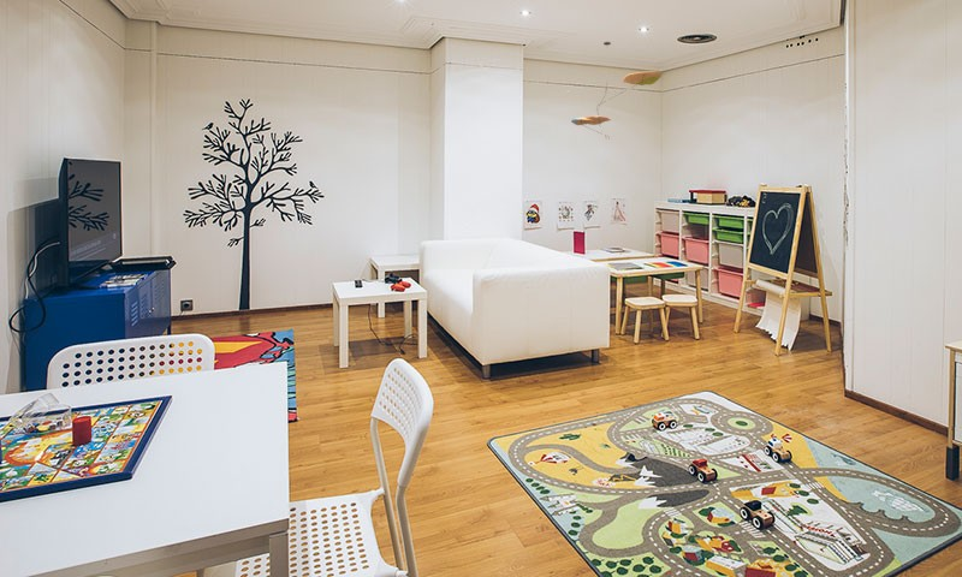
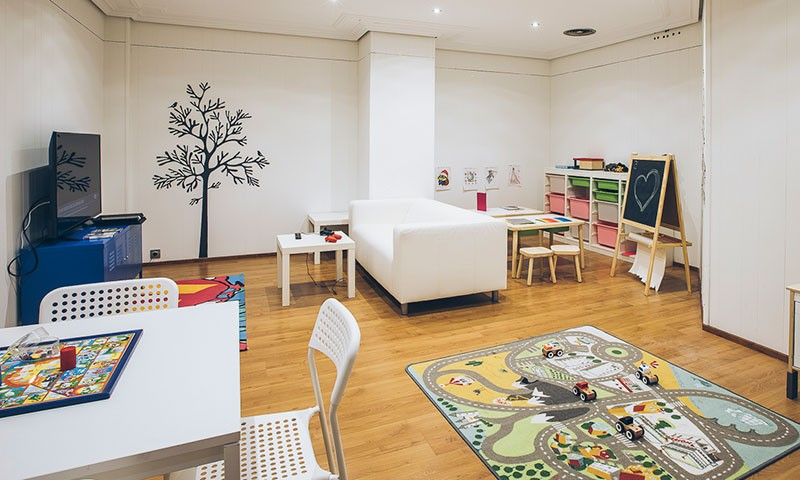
- ceiling mobile (616, 95)
